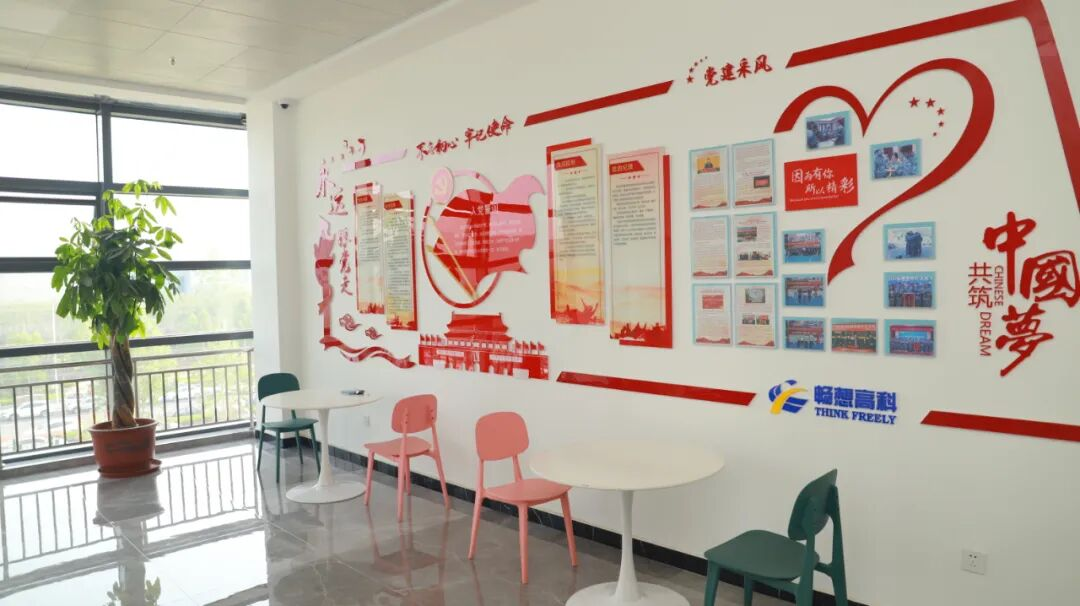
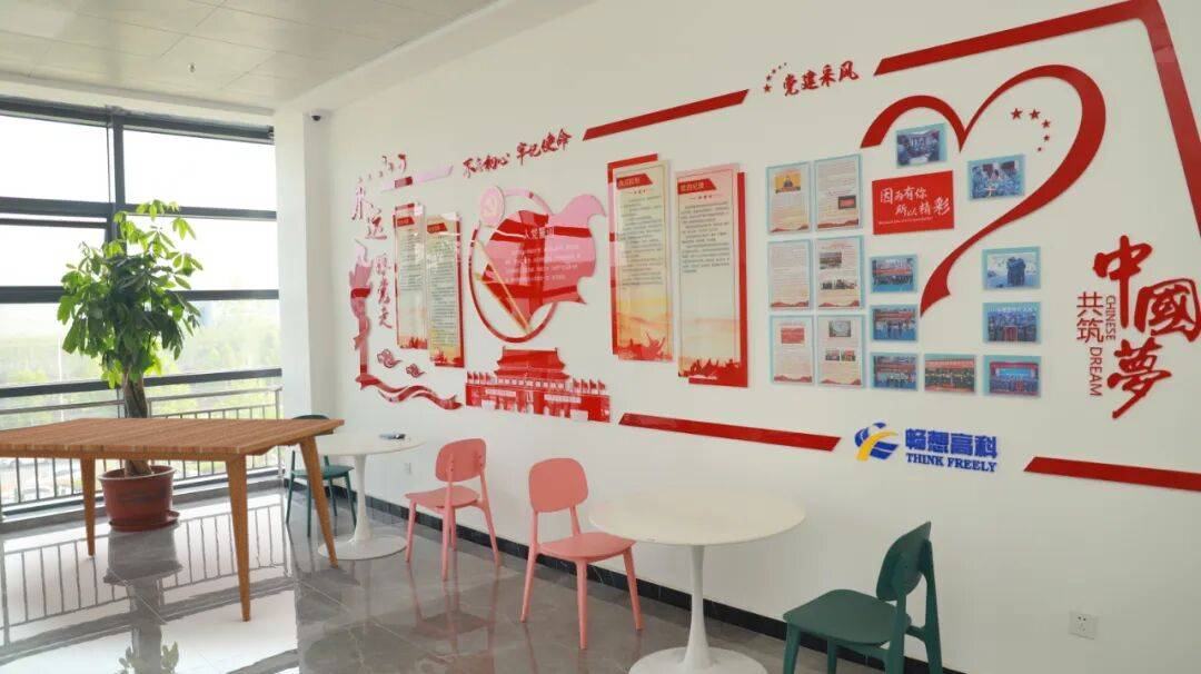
+ dining table (156, 459)
